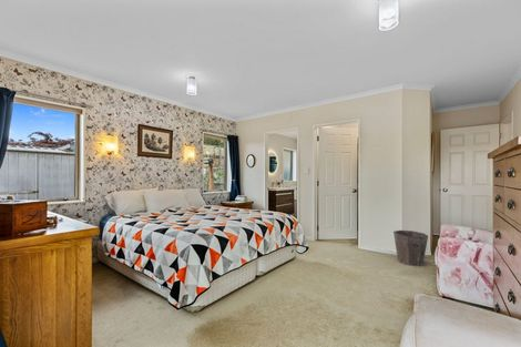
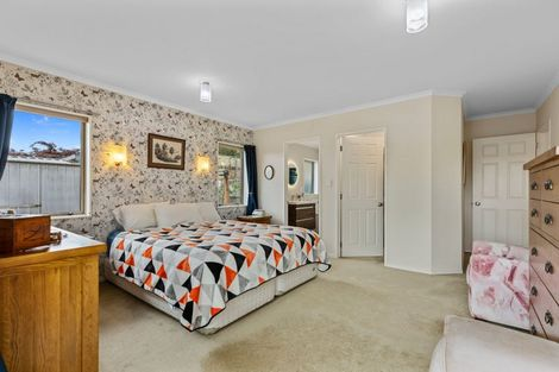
- waste bin (409, 247)
